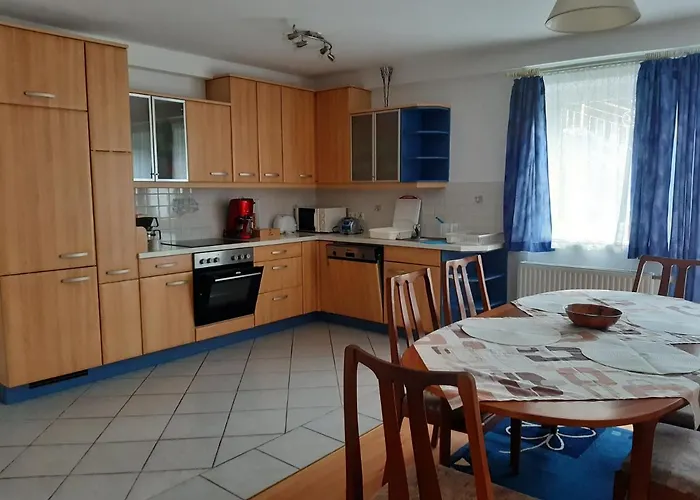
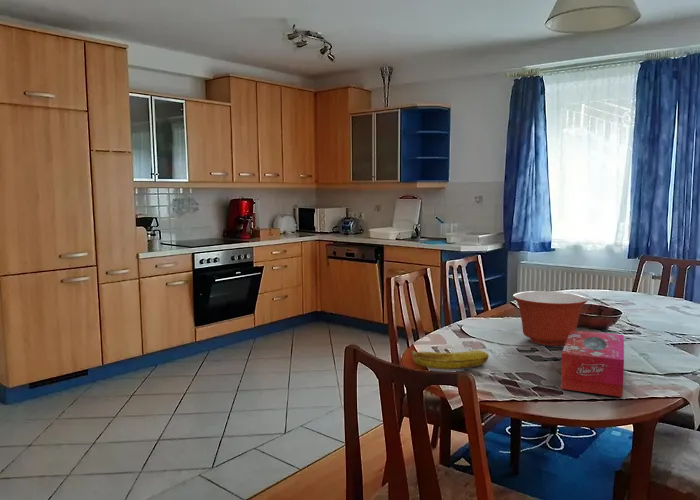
+ banana (447, 356)
+ tissue box (594, 360)
+ mixing bowl (549, 319)
